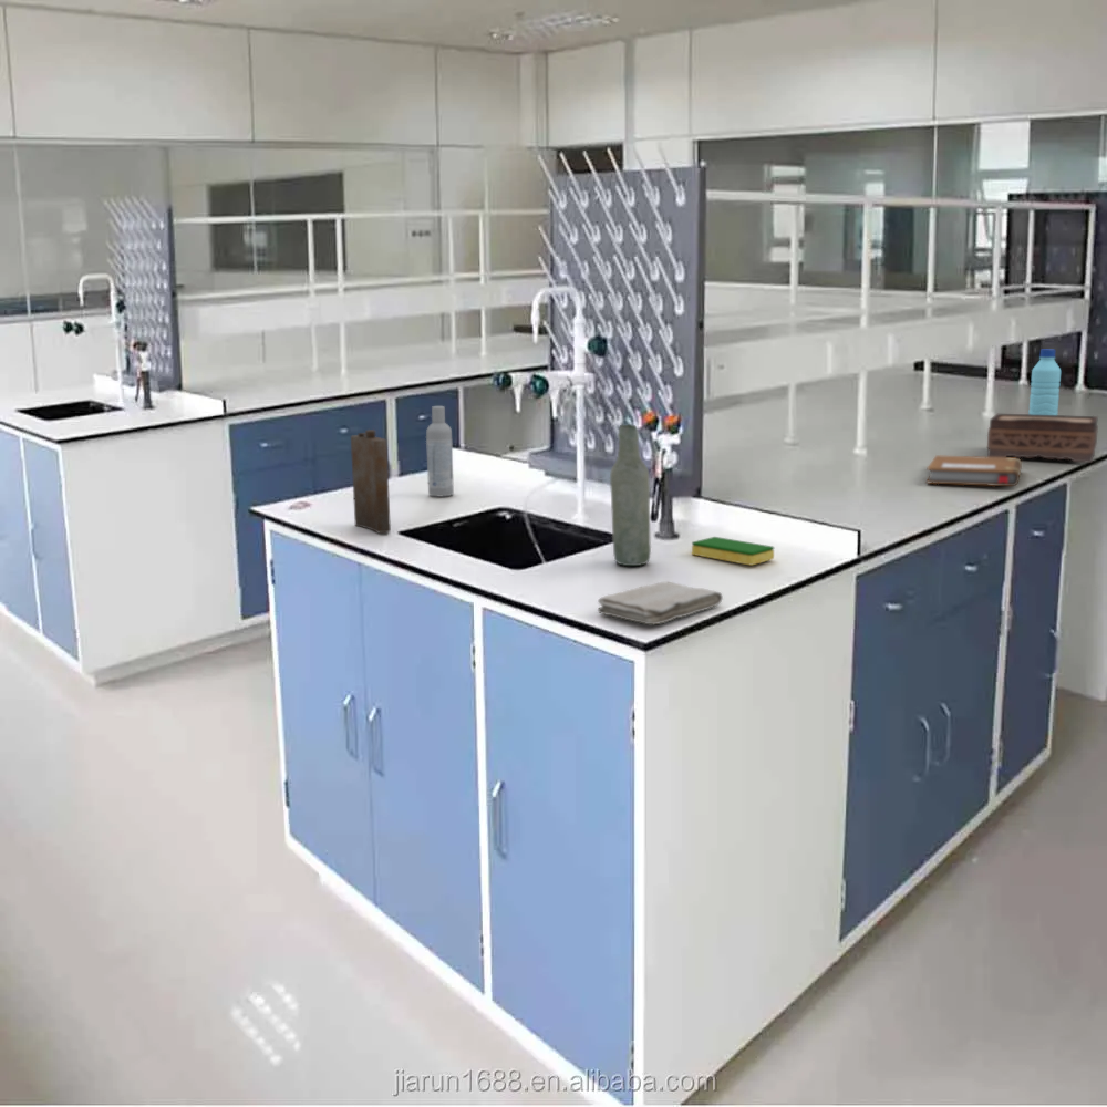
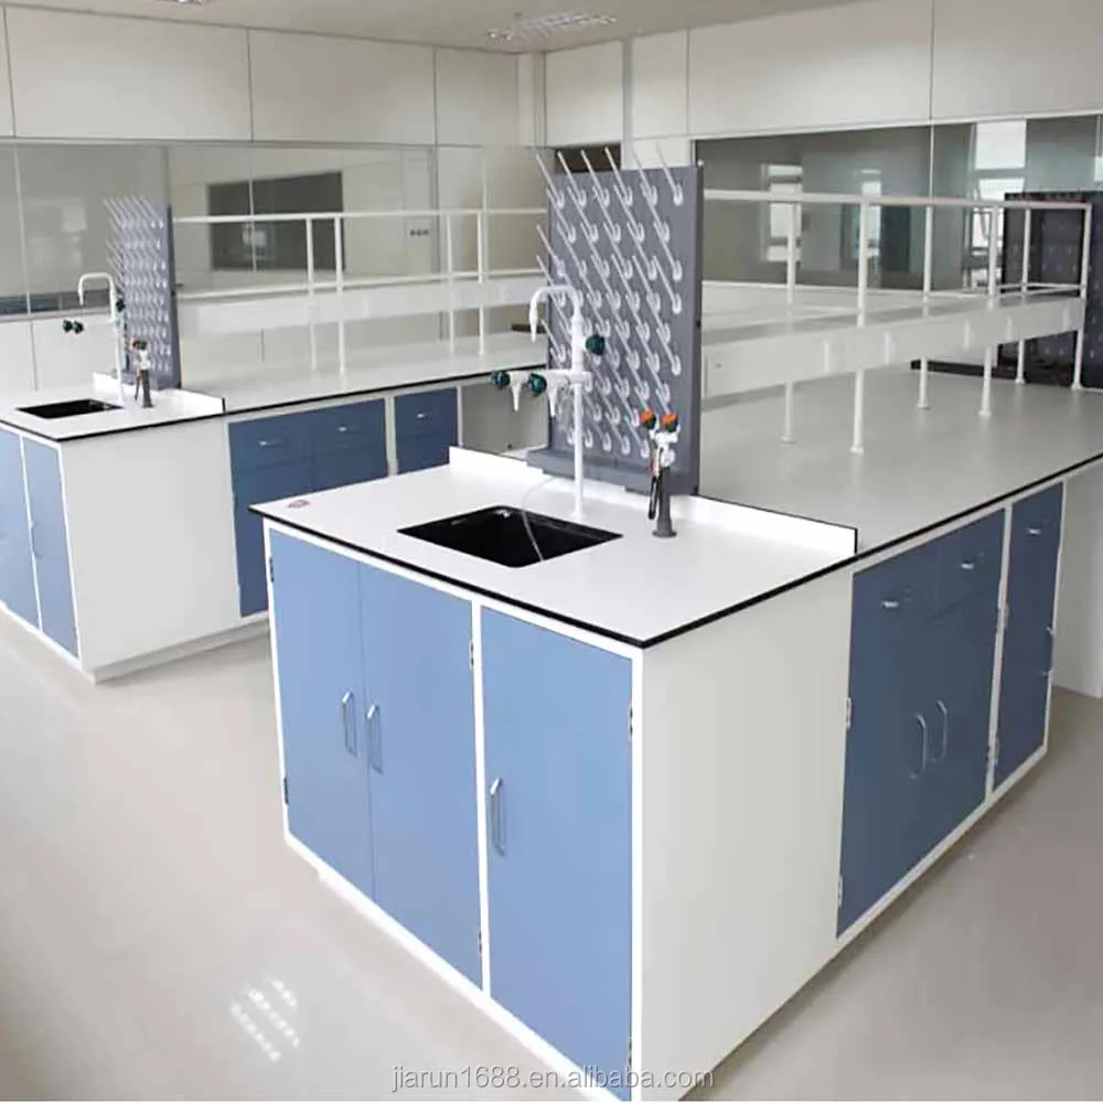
- bottle (630, 494)
- notebook (975, 469)
- flask (371, 479)
- dish sponge (732, 550)
- tissue box (1042, 436)
- washcloth (659, 600)
- bottle (439, 451)
- water bottle (1044, 394)
